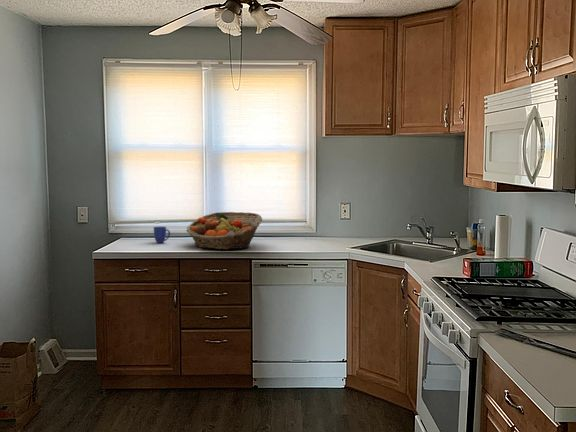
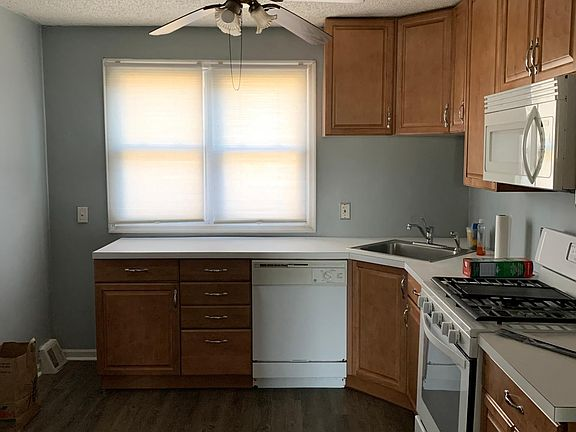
- fruit basket (224, 229)
- mug (162, 235)
